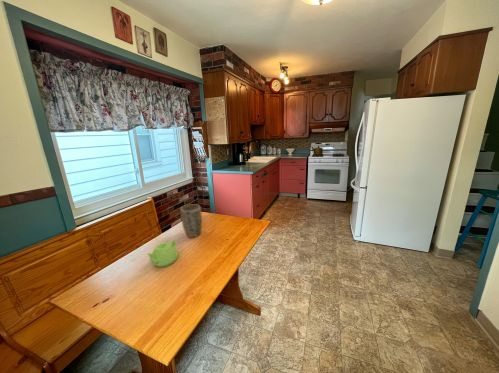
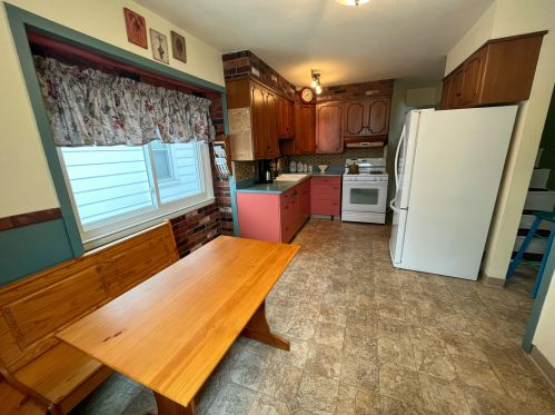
- teapot (163, 252)
- plant pot (192, 221)
